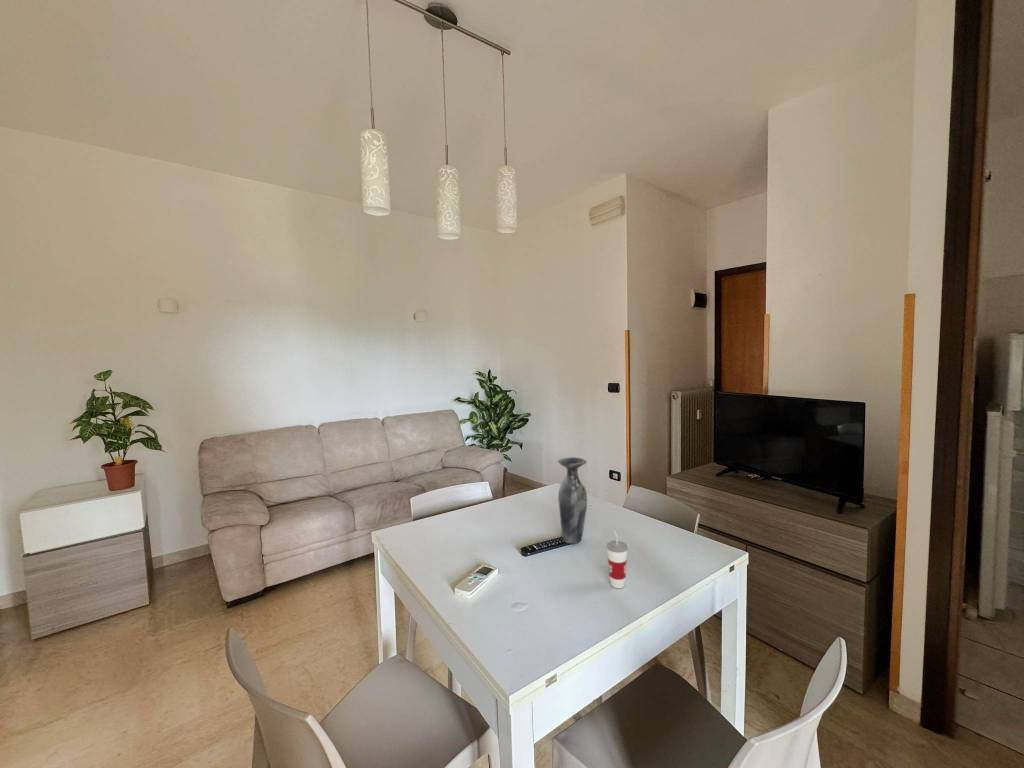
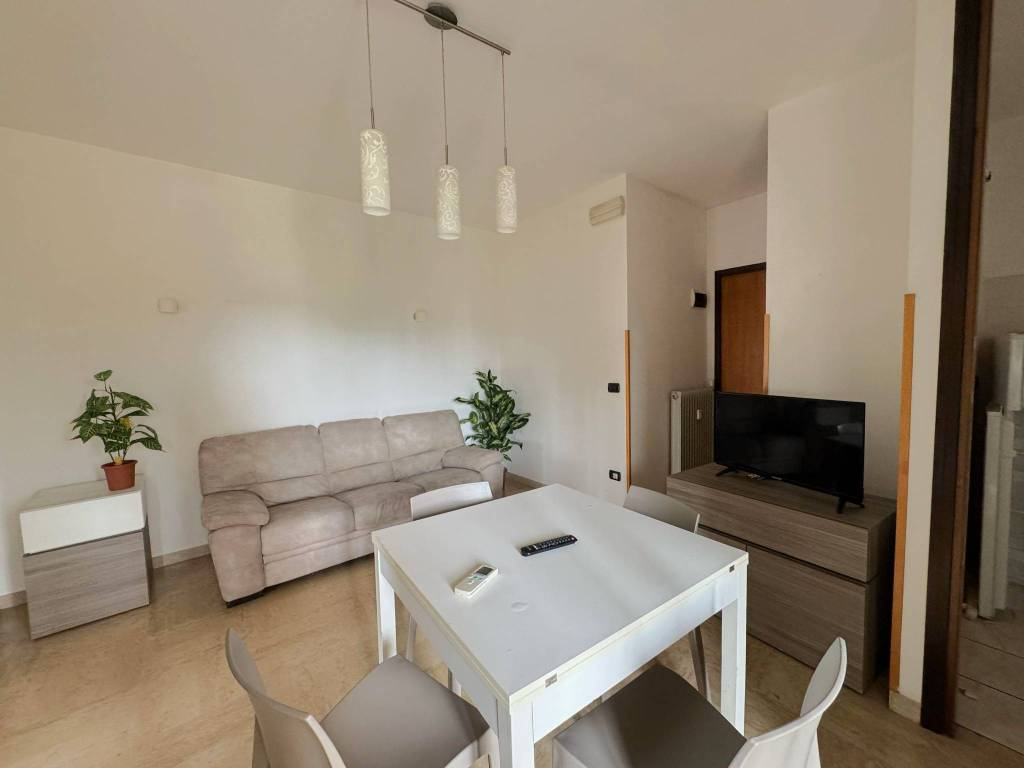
- vase (572, 500)
- cup (617, 557)
